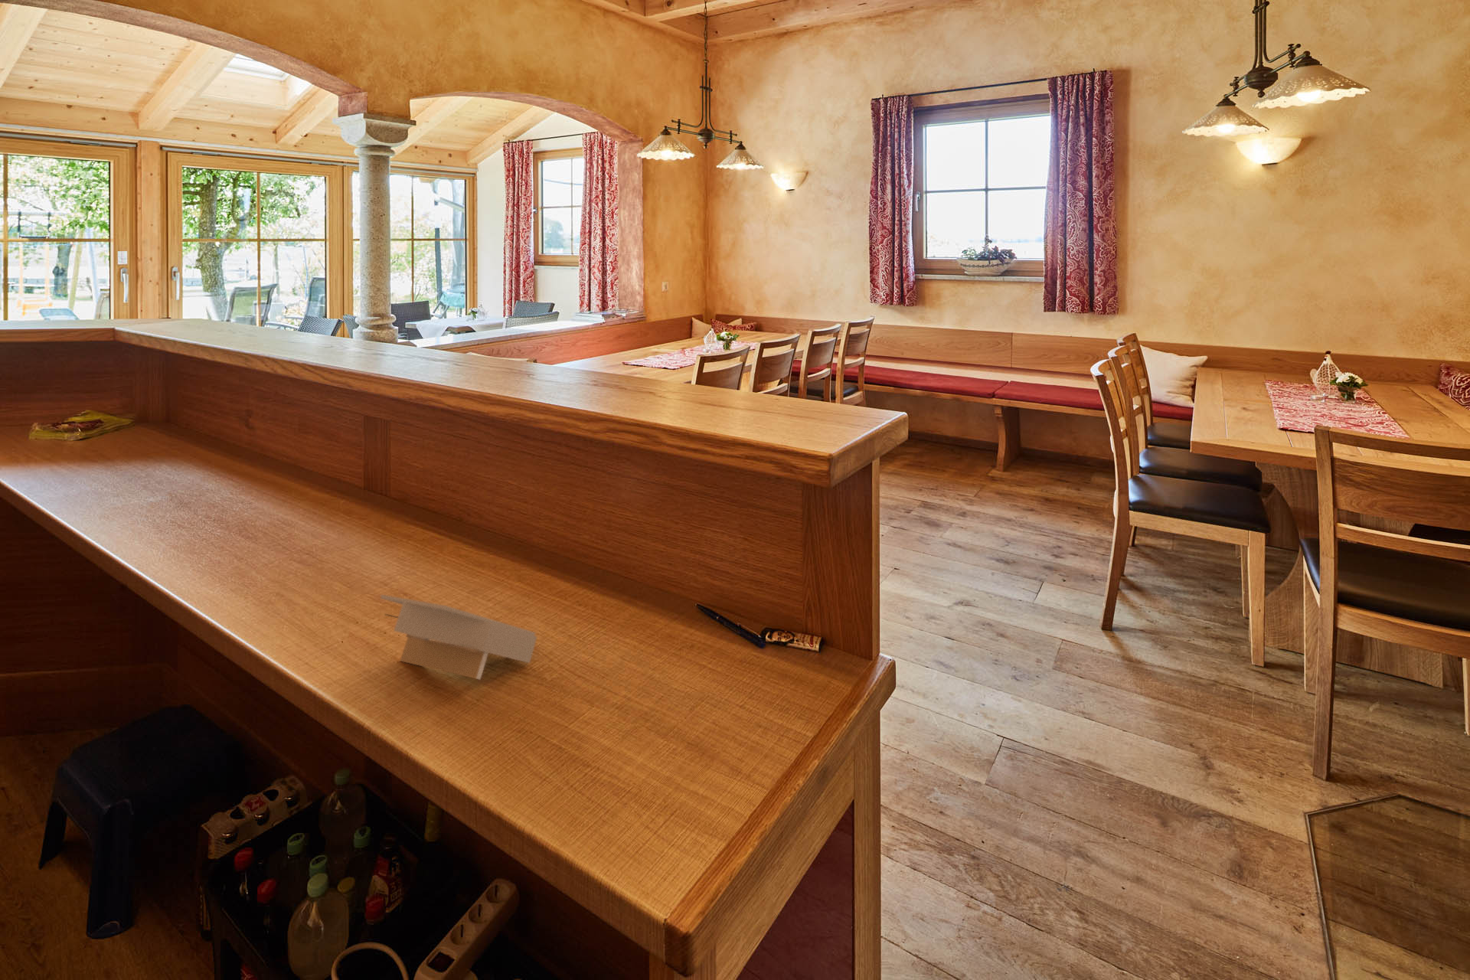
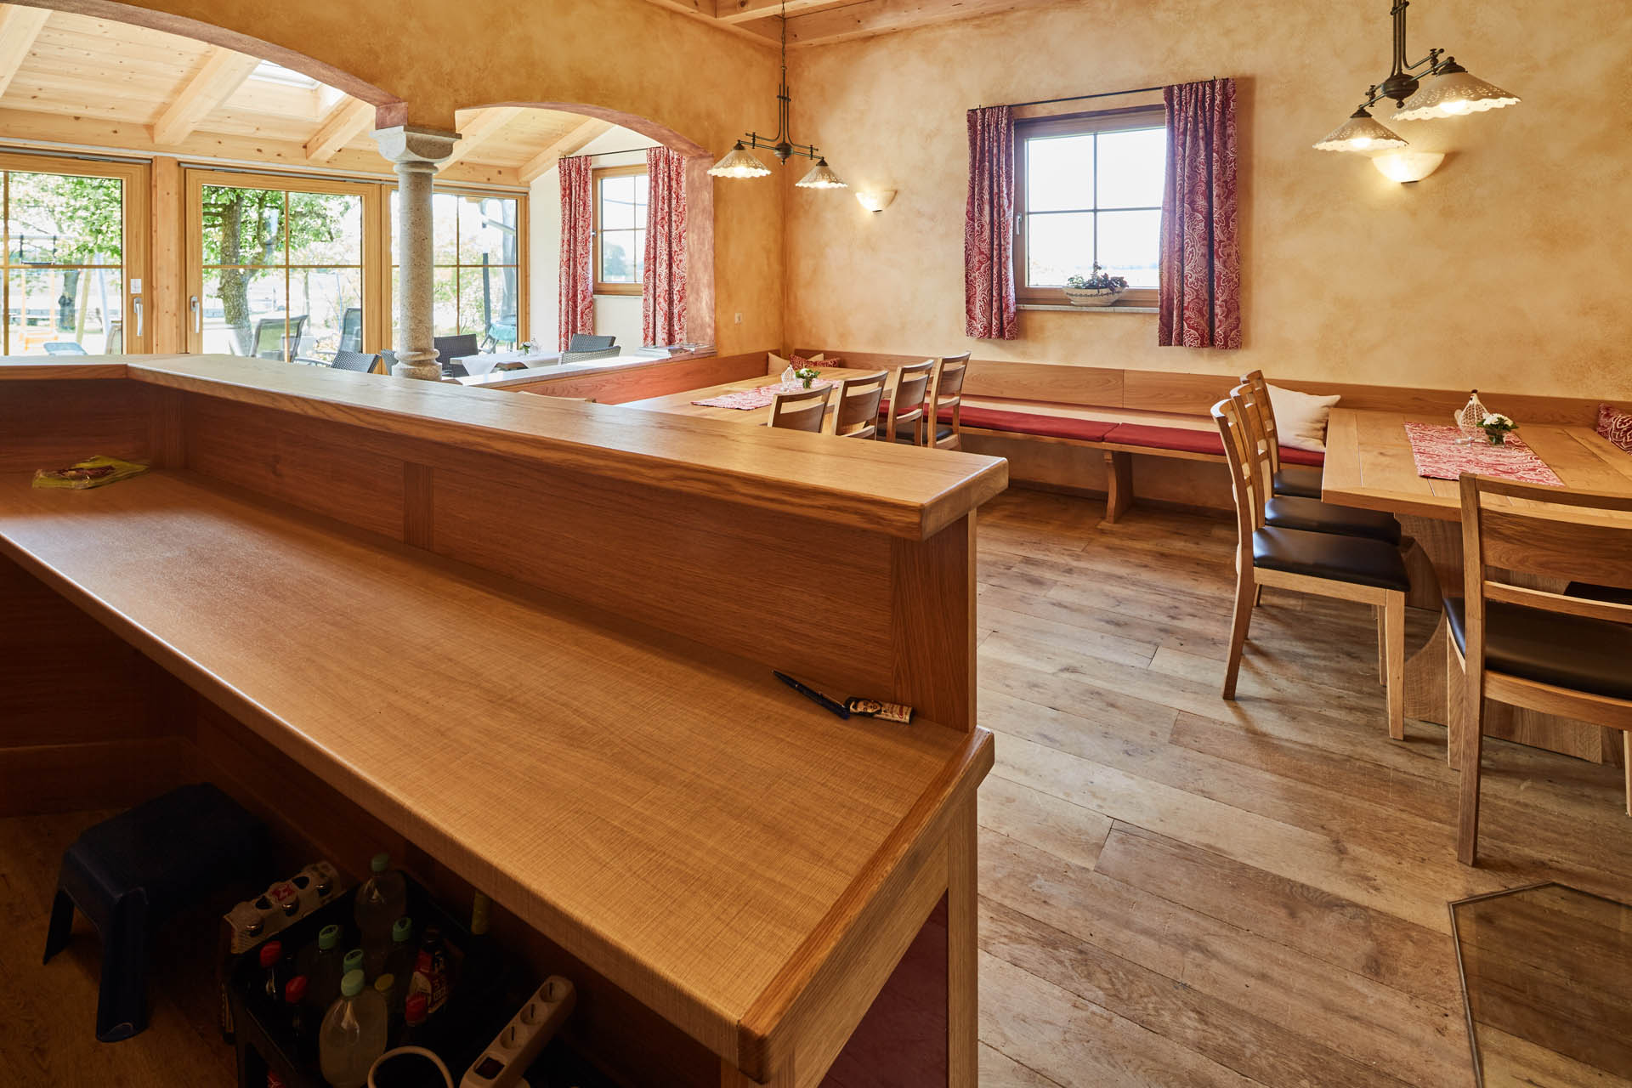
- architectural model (451, 628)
